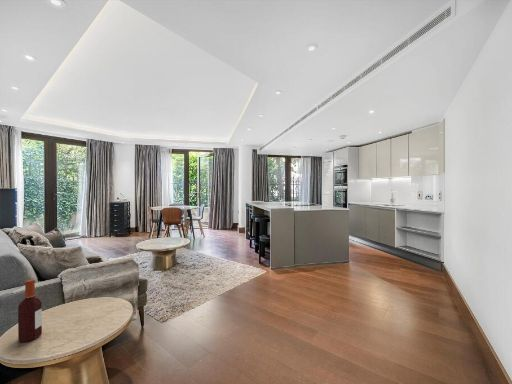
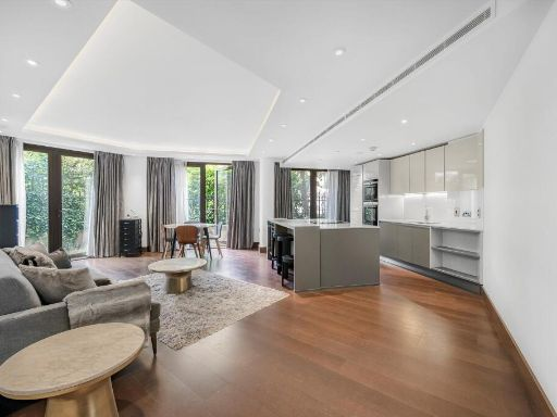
- bottle (30, 308)
